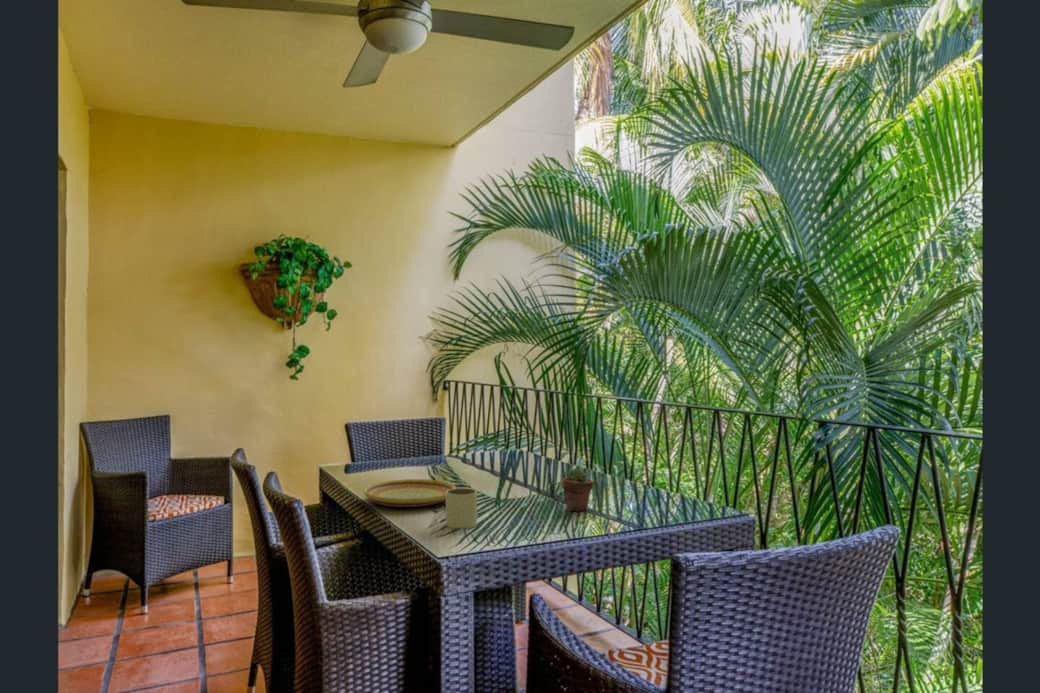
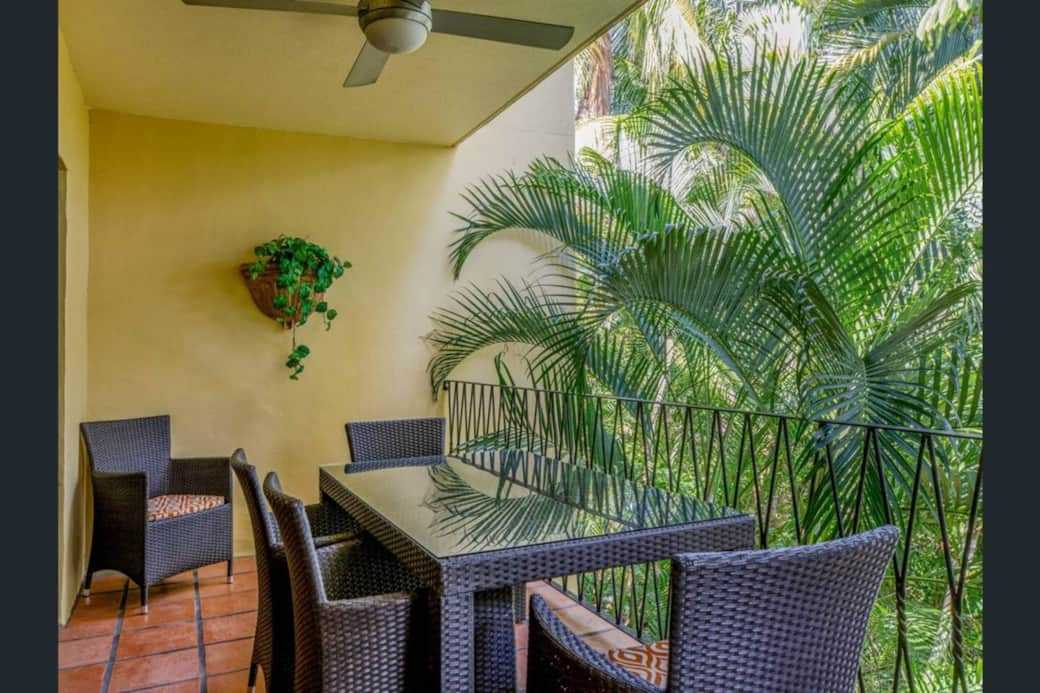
- potted succulent (577, 488)
- mug (463, 506)
- plate (410, 494)
